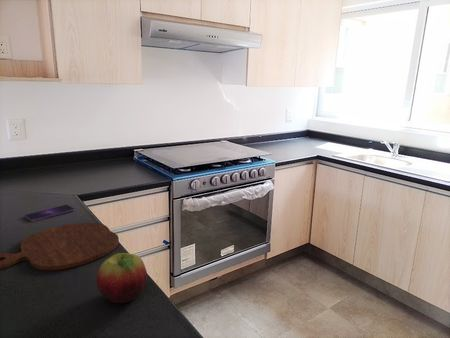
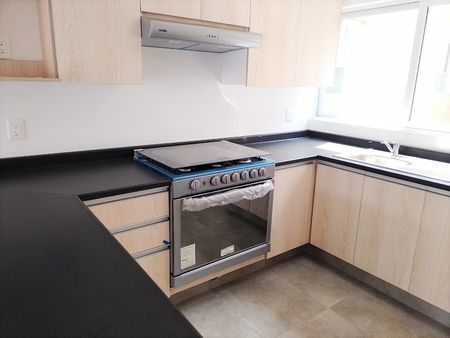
- smartphone (50, 212)
- fruit (122, 275)
- cutting board (52, 248)
